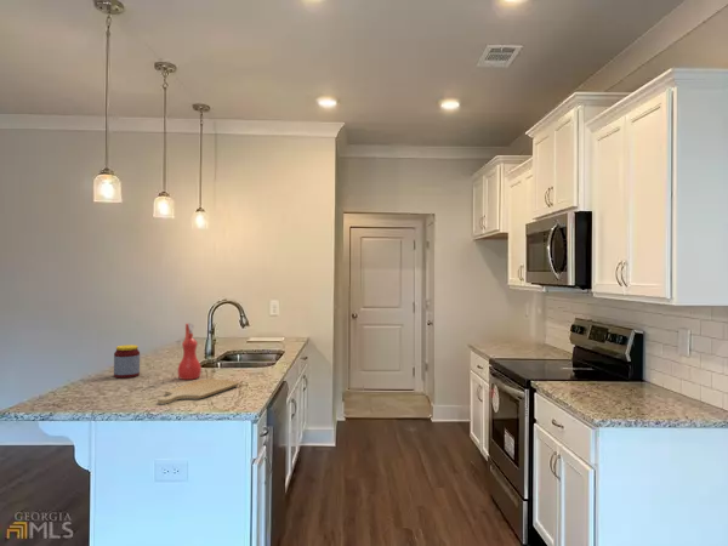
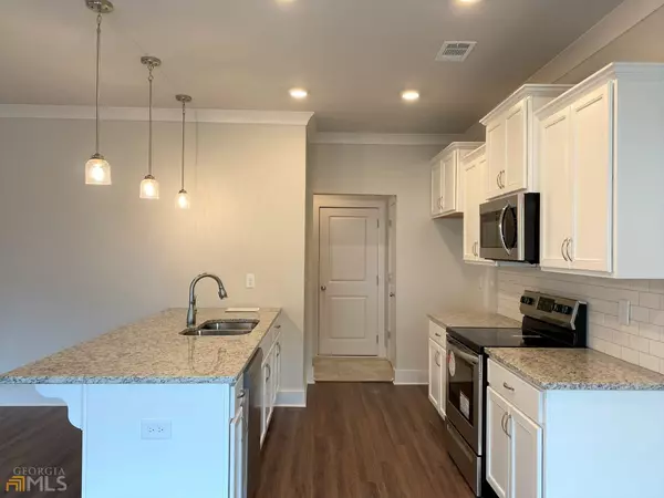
- jar (126, 360)
- chopping board (194, 391)
- spray bottle (188, 349)
